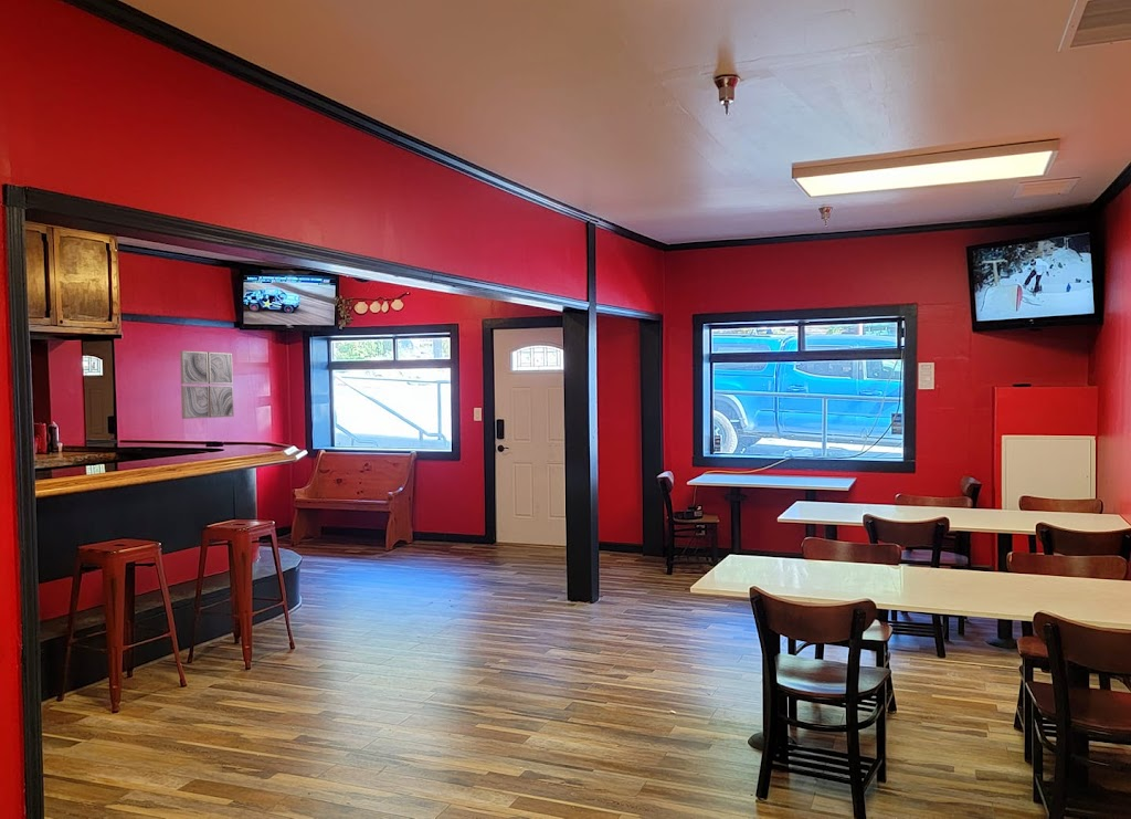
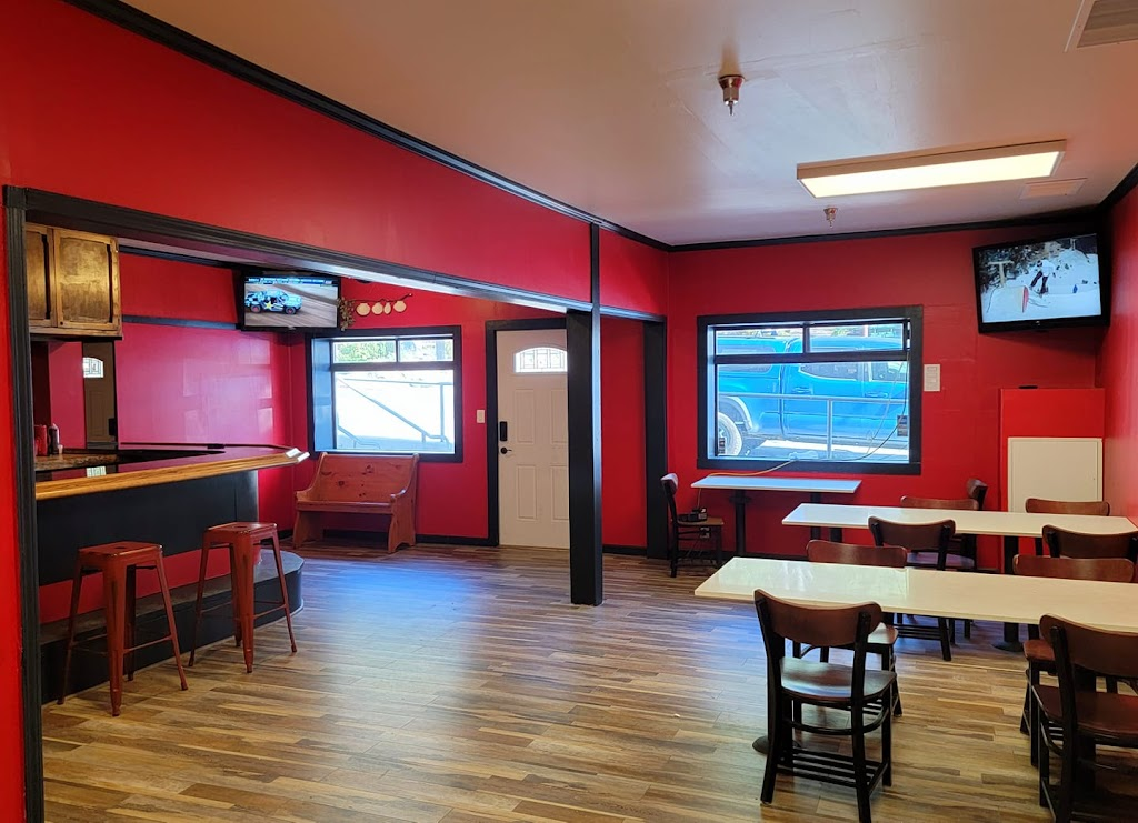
- wall art (208, 386)
